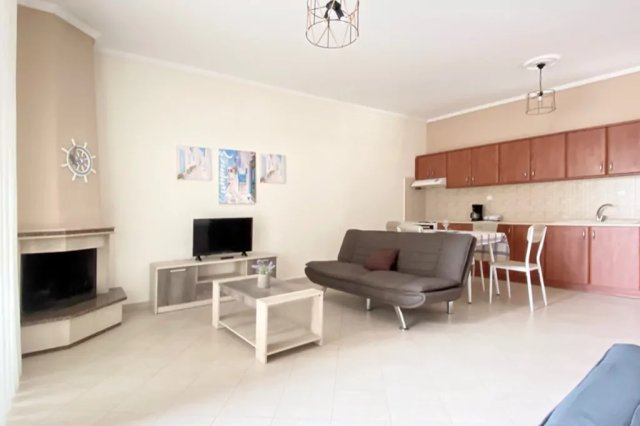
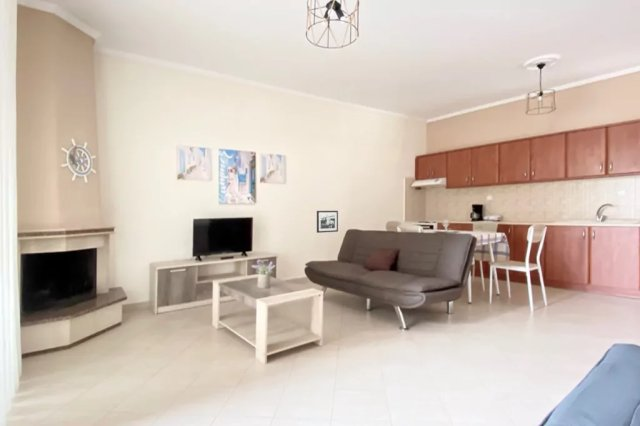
+ picture frame (327, 221)
